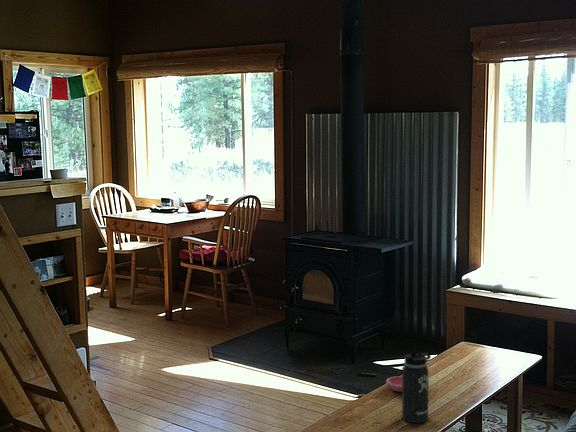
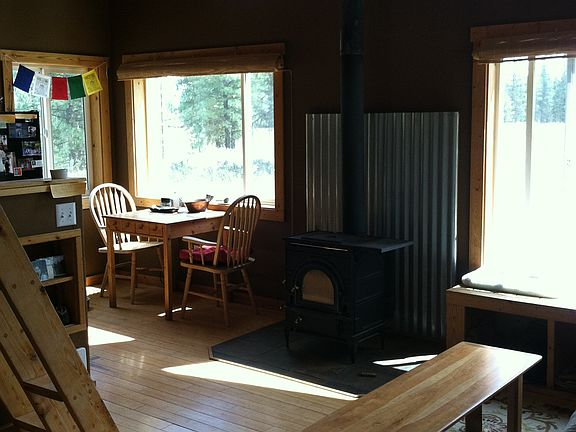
- saucer (401, 384)
- thermos bottle (417, 380)
